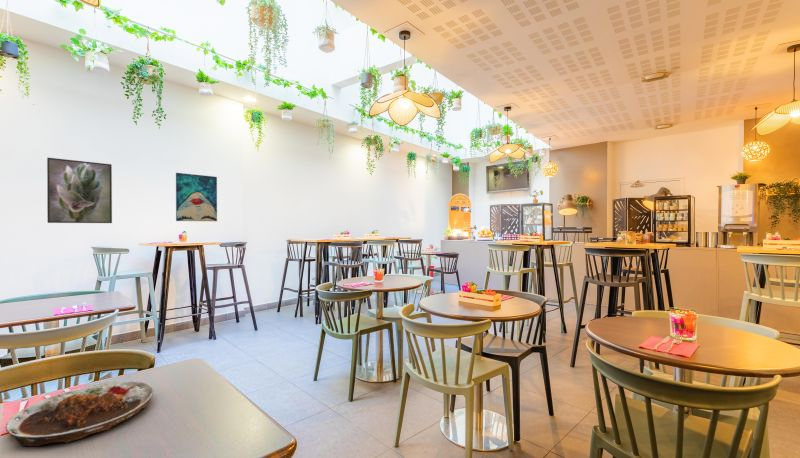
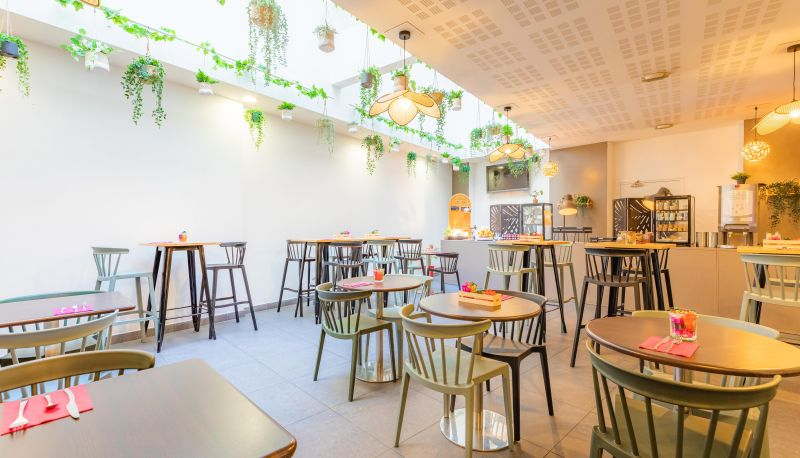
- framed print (81, 192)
- wall art (197, 198)
- plate (87, 405)
